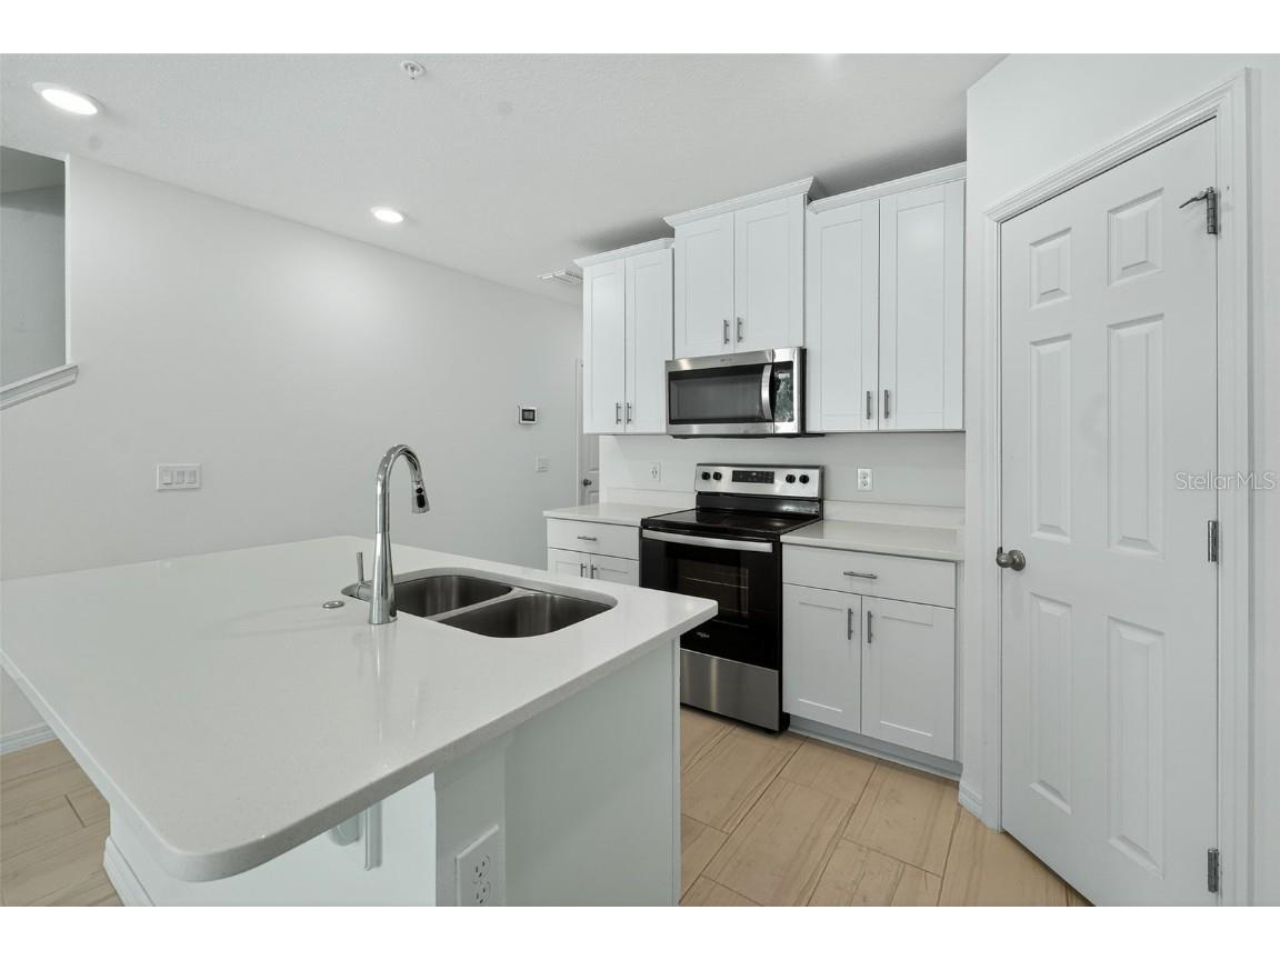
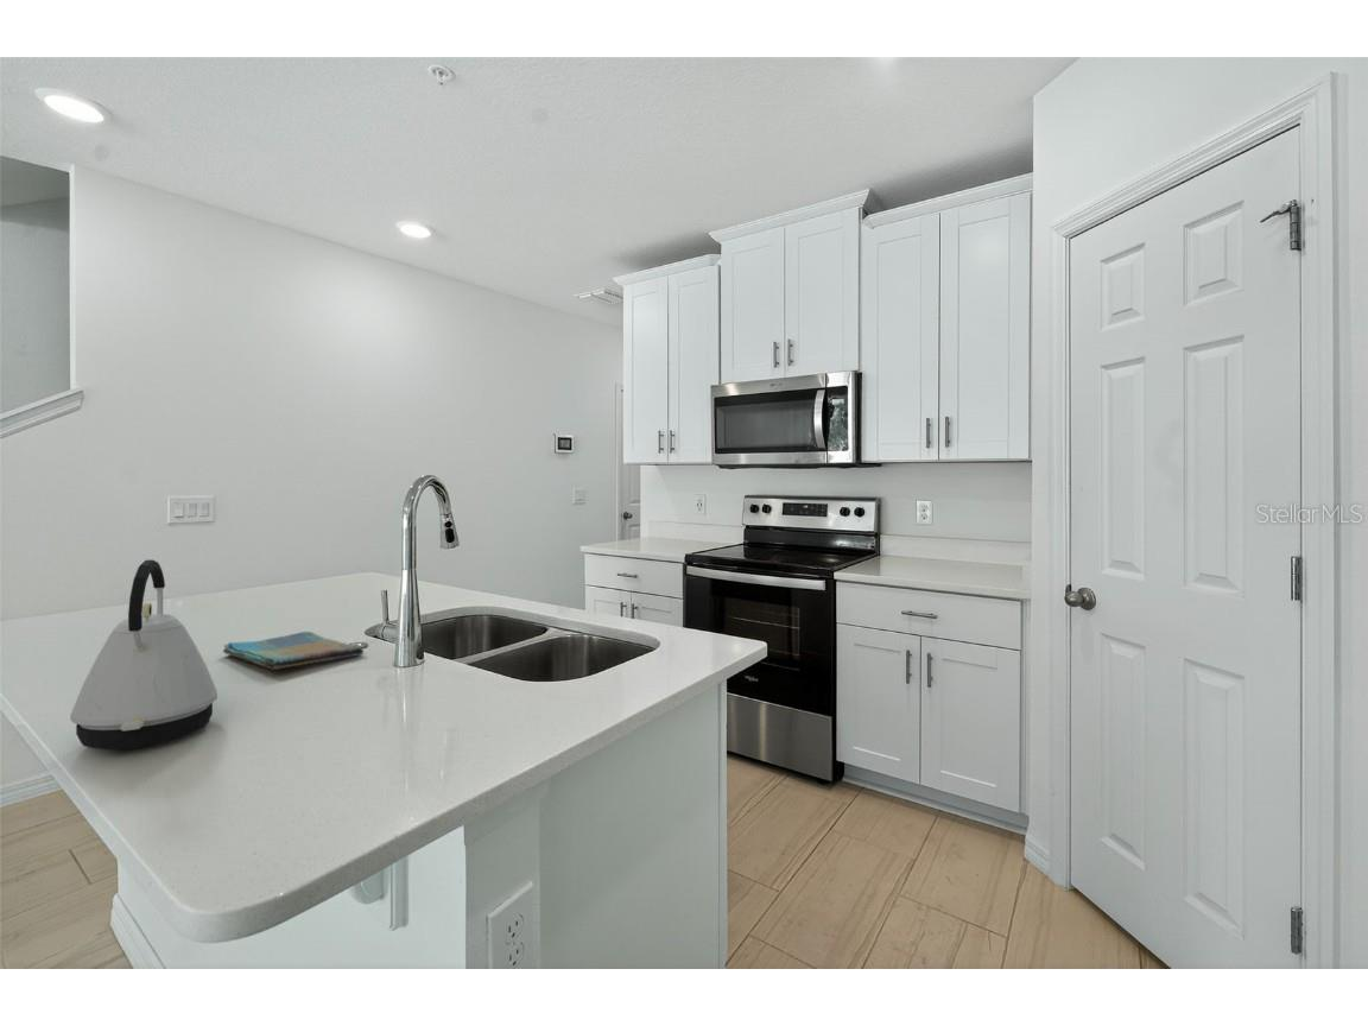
+ dish towel (293, 648)
+ kettle (148, 646)
